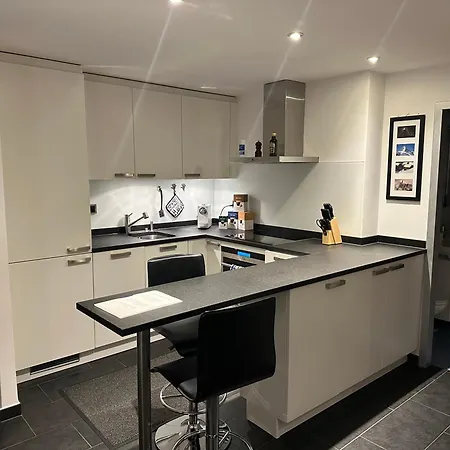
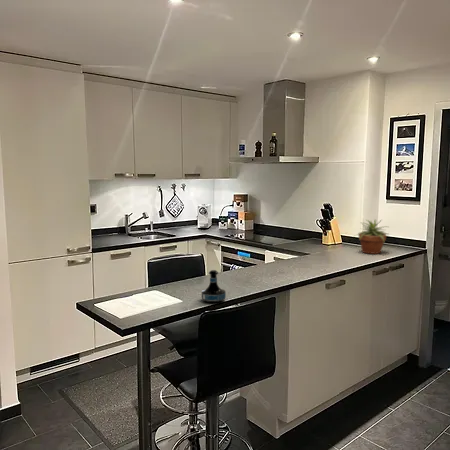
+ tequila bottle (213, 285)
+ potted plant (371, 235)
